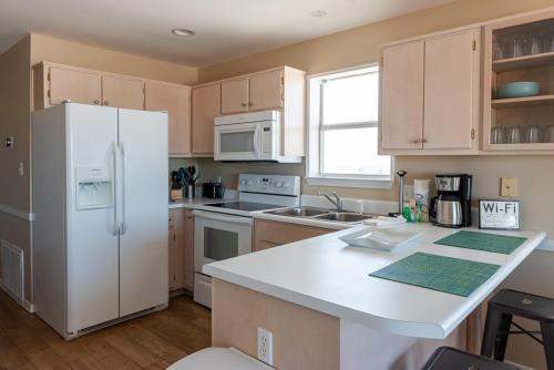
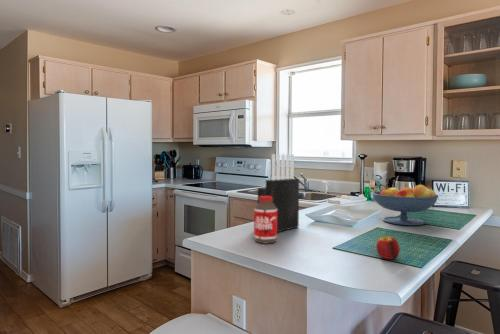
+ knife block (276, 191)
+ bottle (265, 218)
+ fruit bowl (403, 202)
+ fruit (387, 247)
